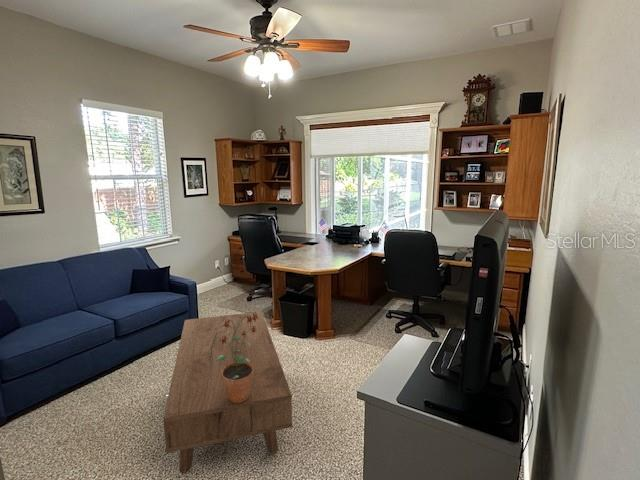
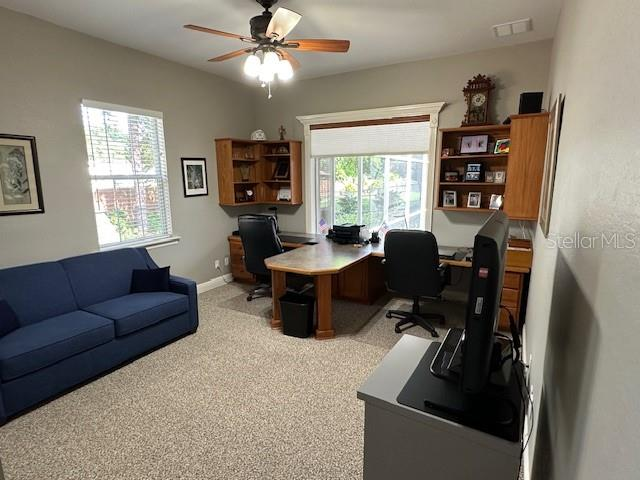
- potted plant (237, 350)
- coffee table (223, 381)
